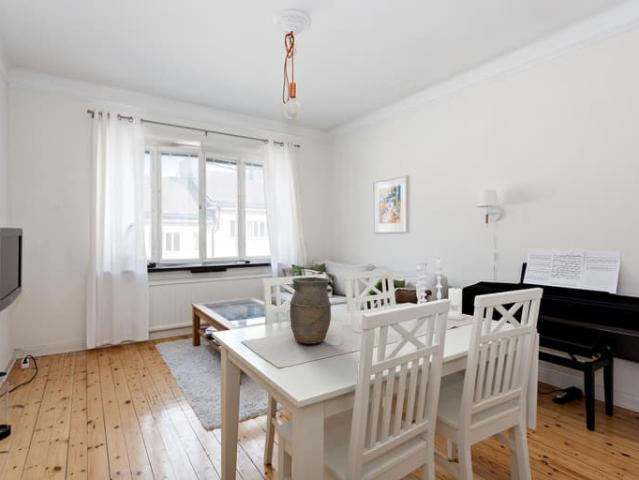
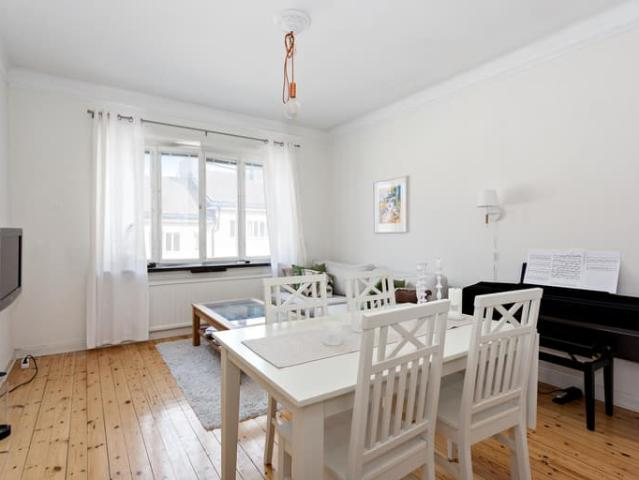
- vase (310, 310)
